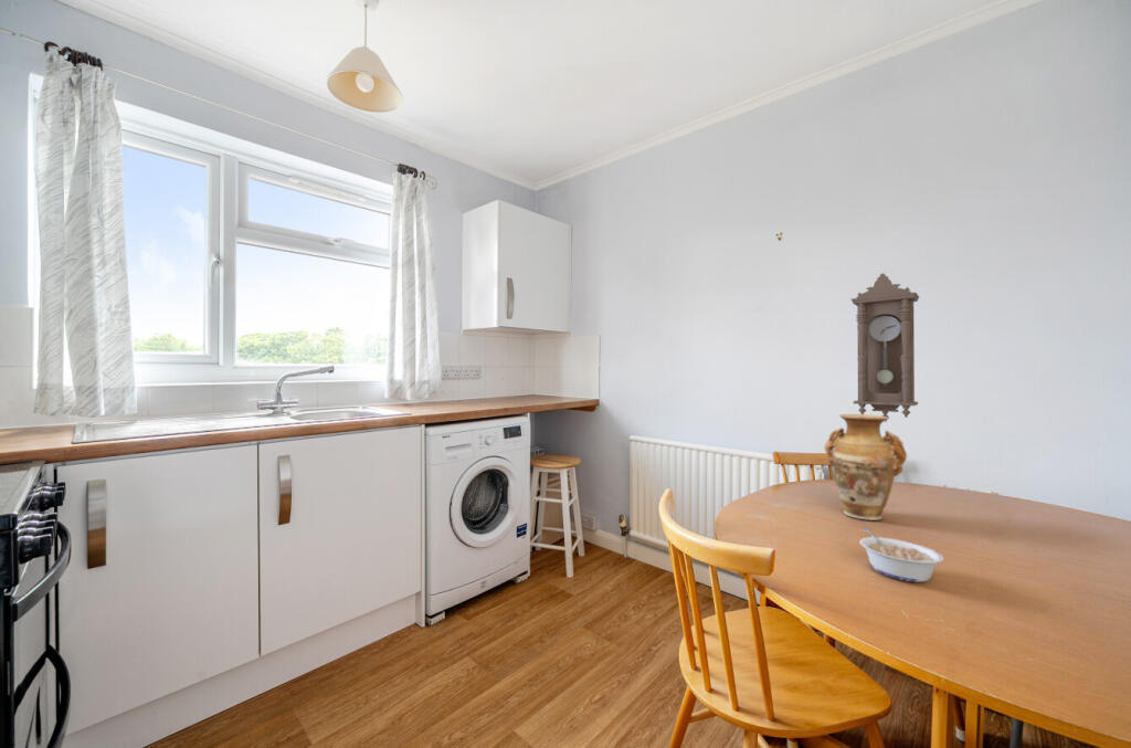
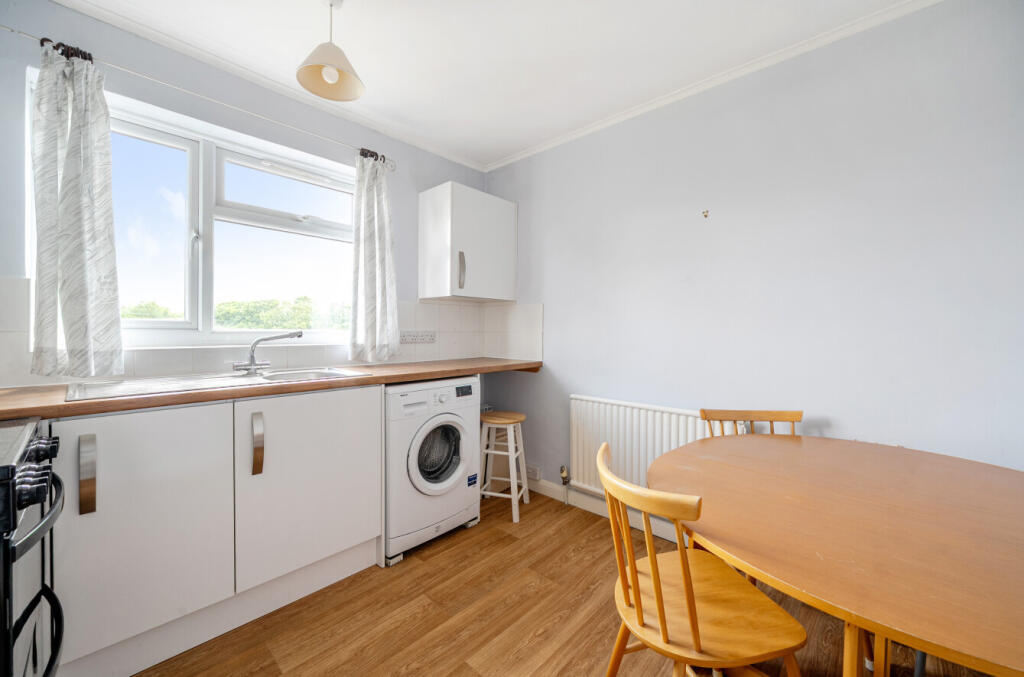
- legume (896, 557)
- pendulum clock (885, 348)
- vase (862, 464)
